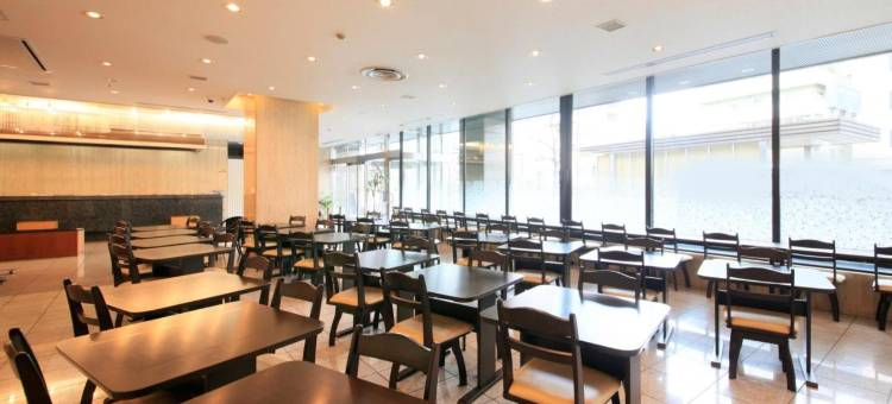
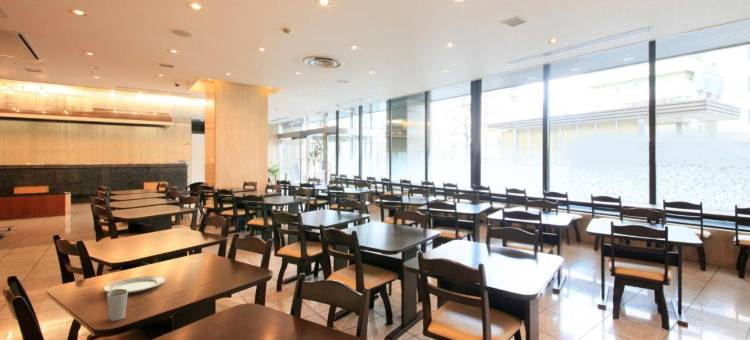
+ cup (117, 304)
+ chinaware (135, 285)
